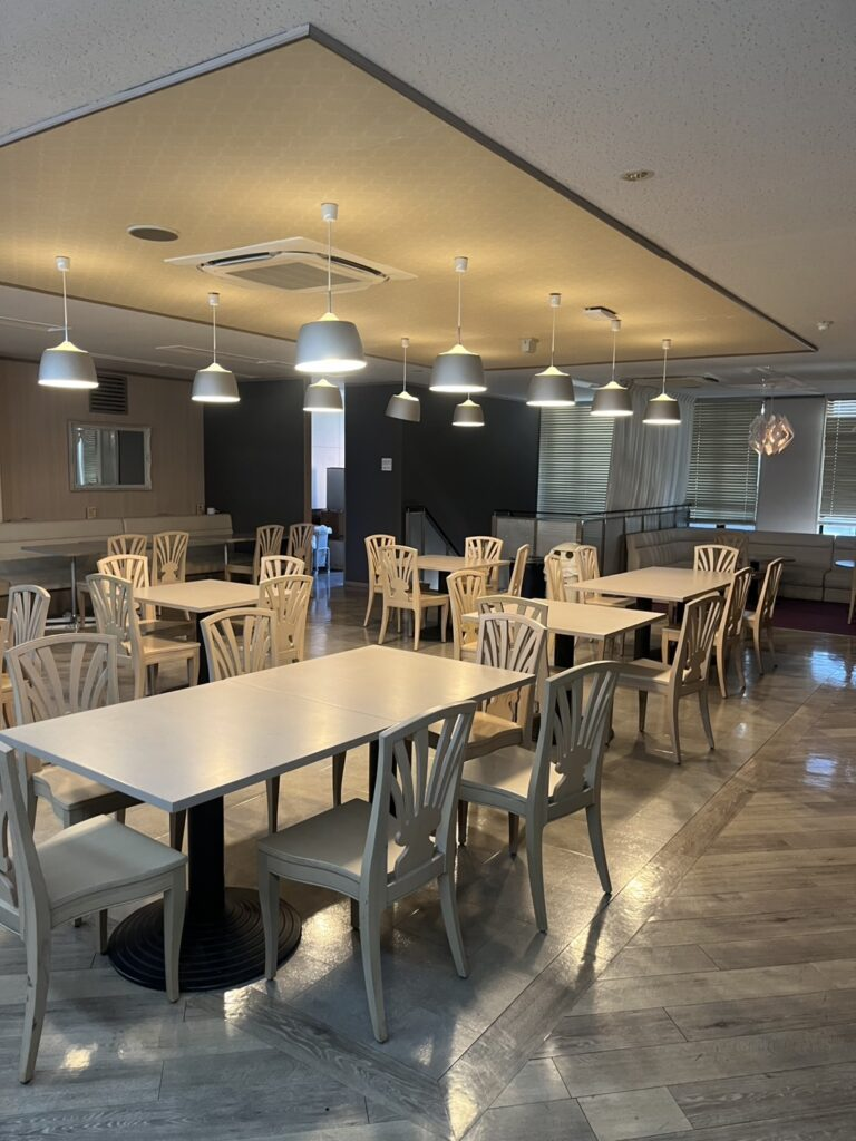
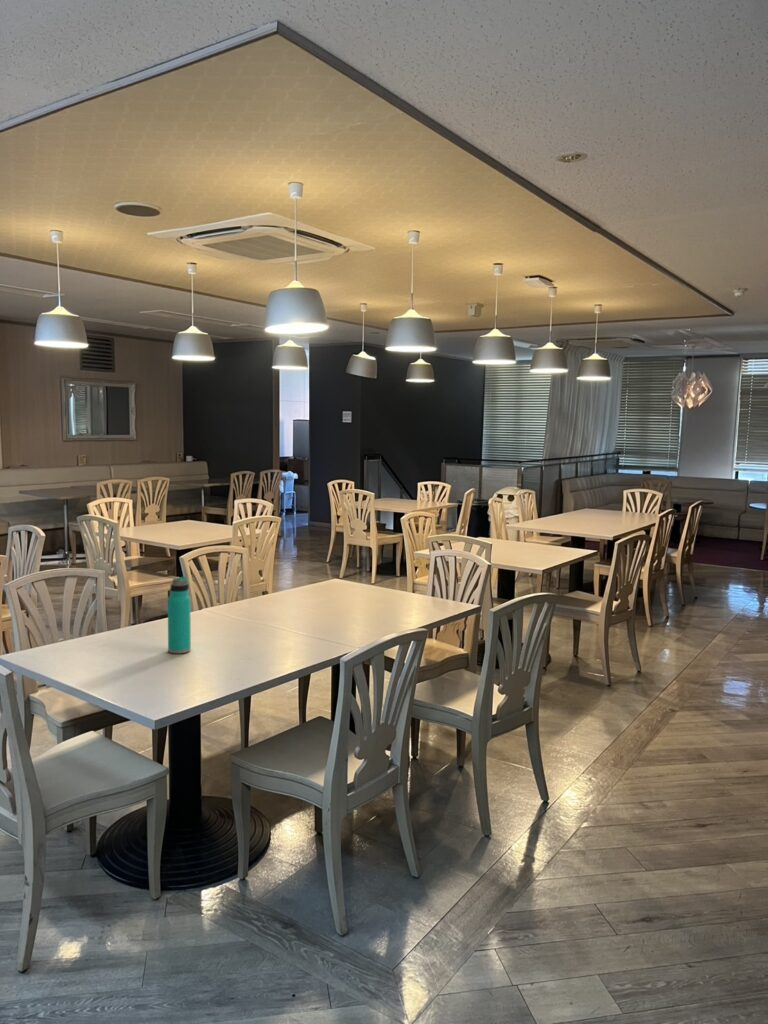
+ water bottle (179, 614)
